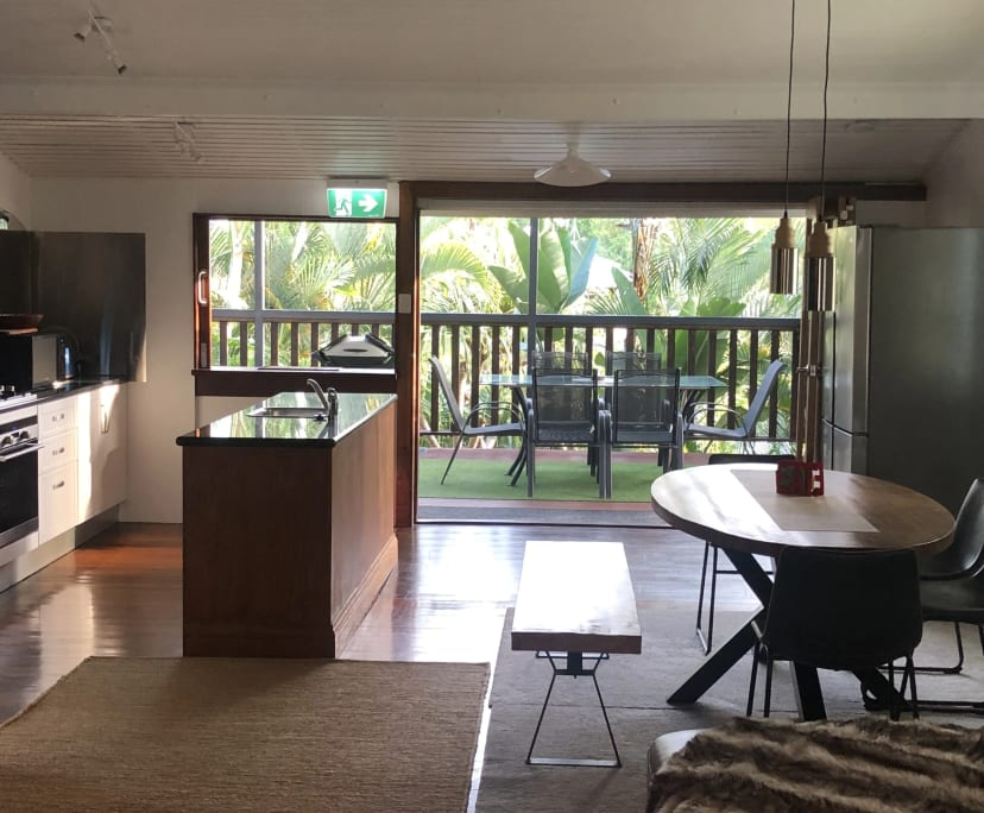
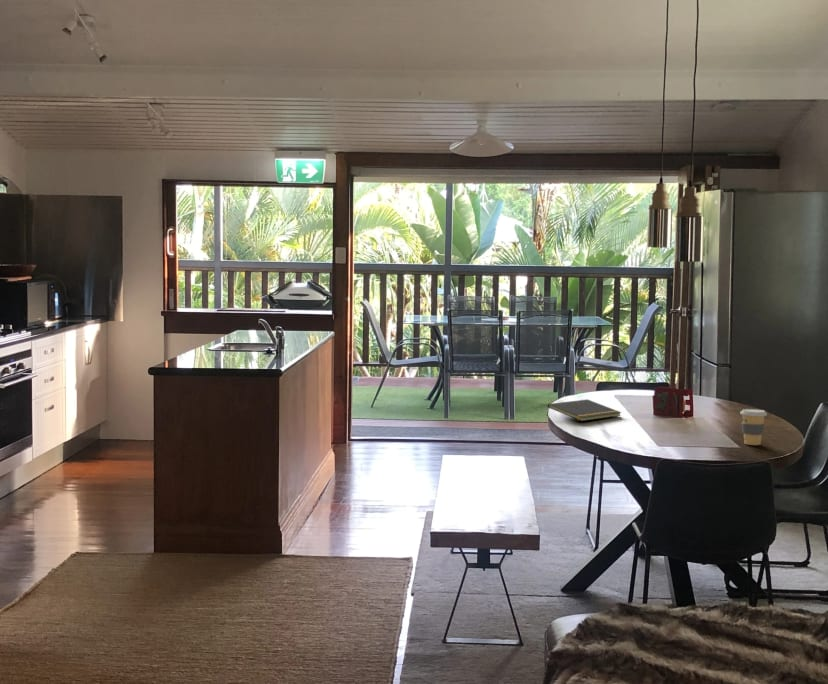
+ coffee cup (753, 427)
+ notepad (584, 409)
